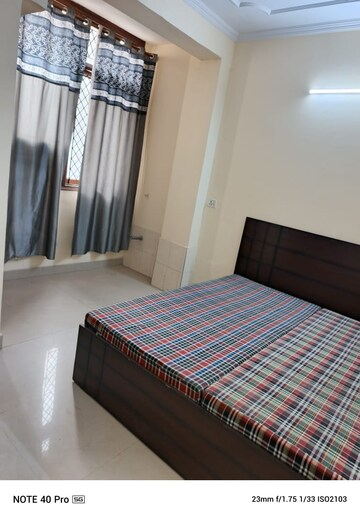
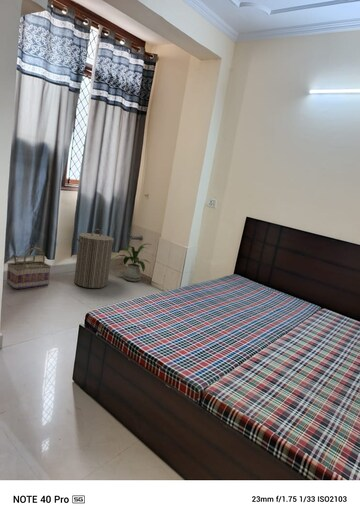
+ basket (29, 264)
+ laundry hamper (94, 256)
+ house plant (132, 259)
